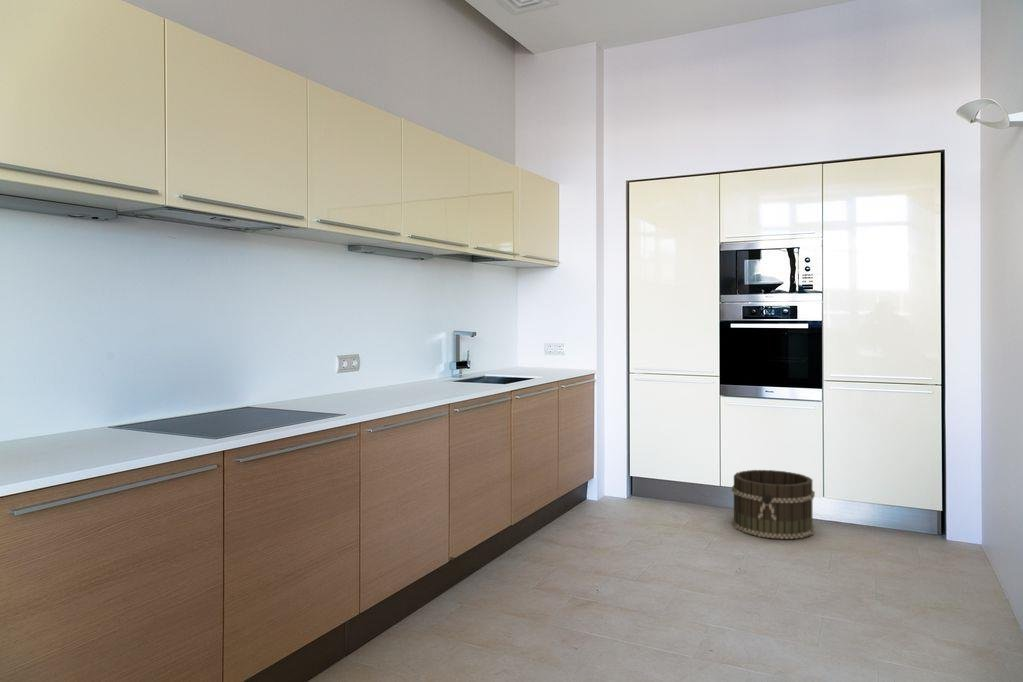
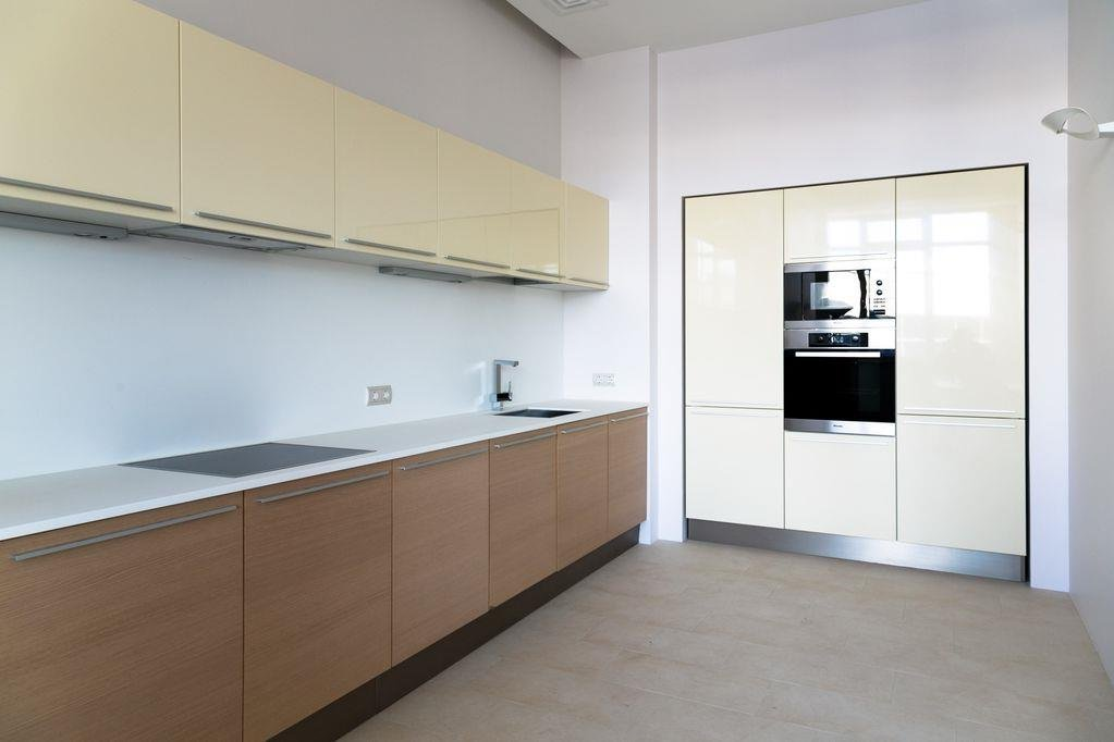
- bucket (772, 502)
